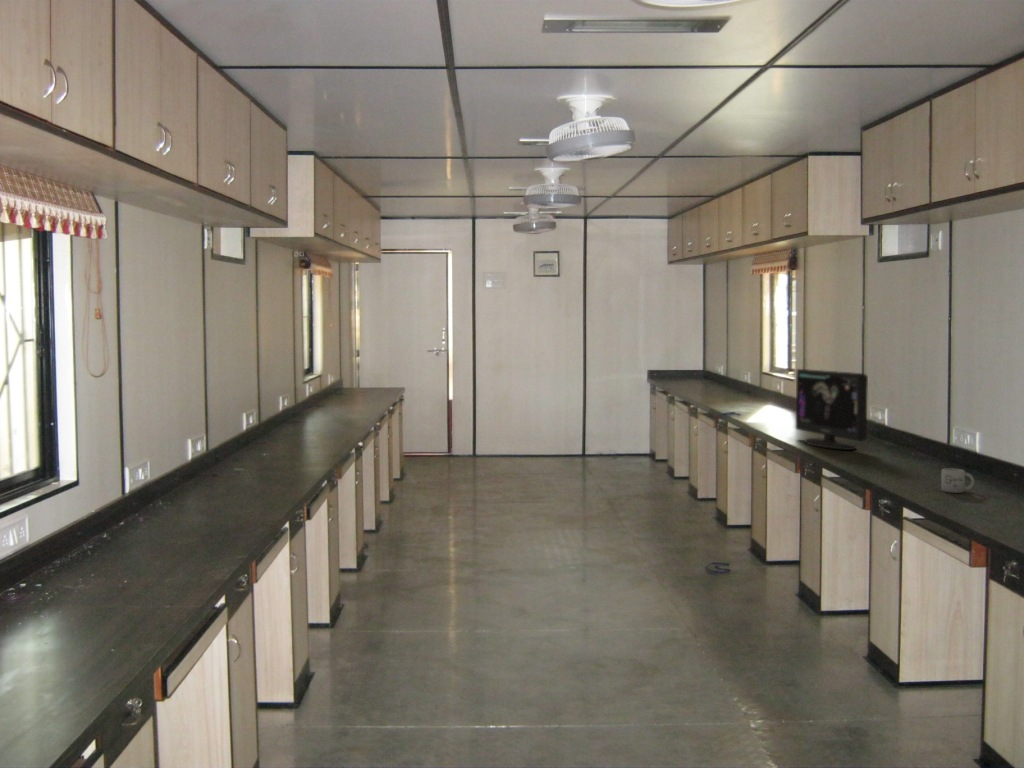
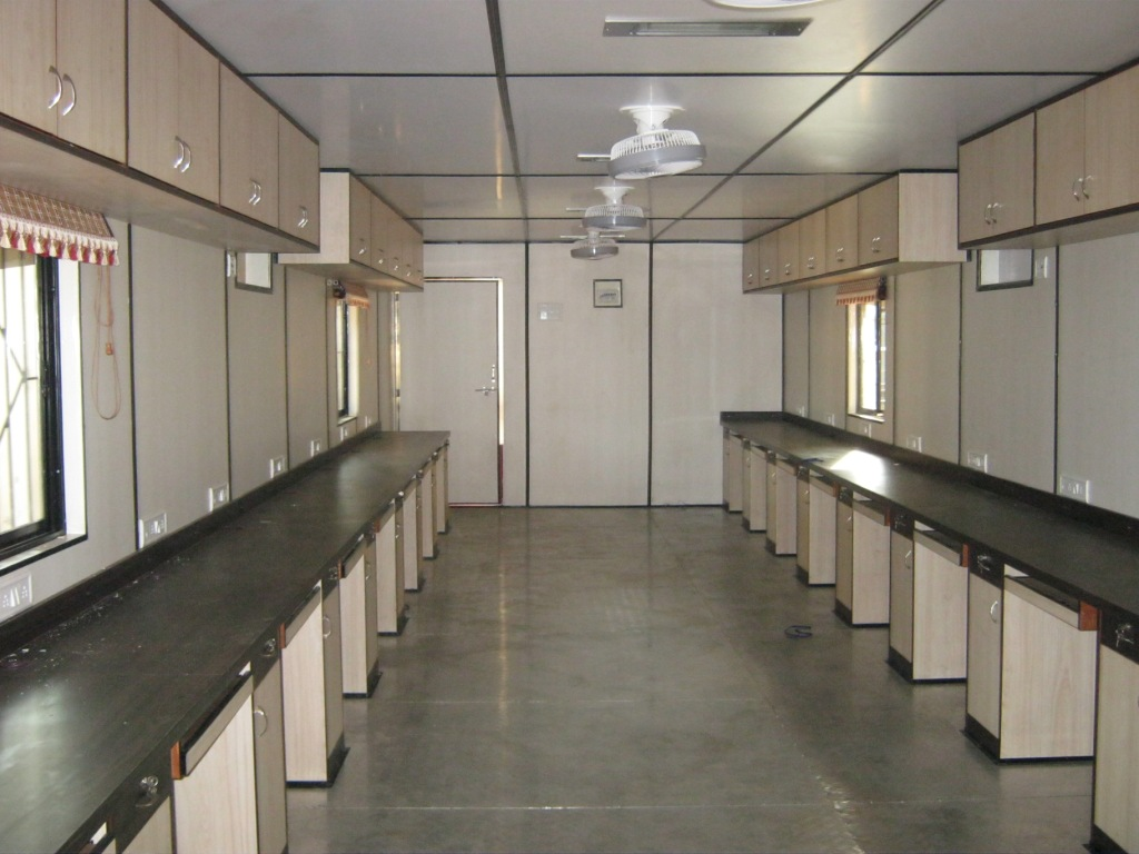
- mug (957, 480)
- computer monitor (830, 408)
